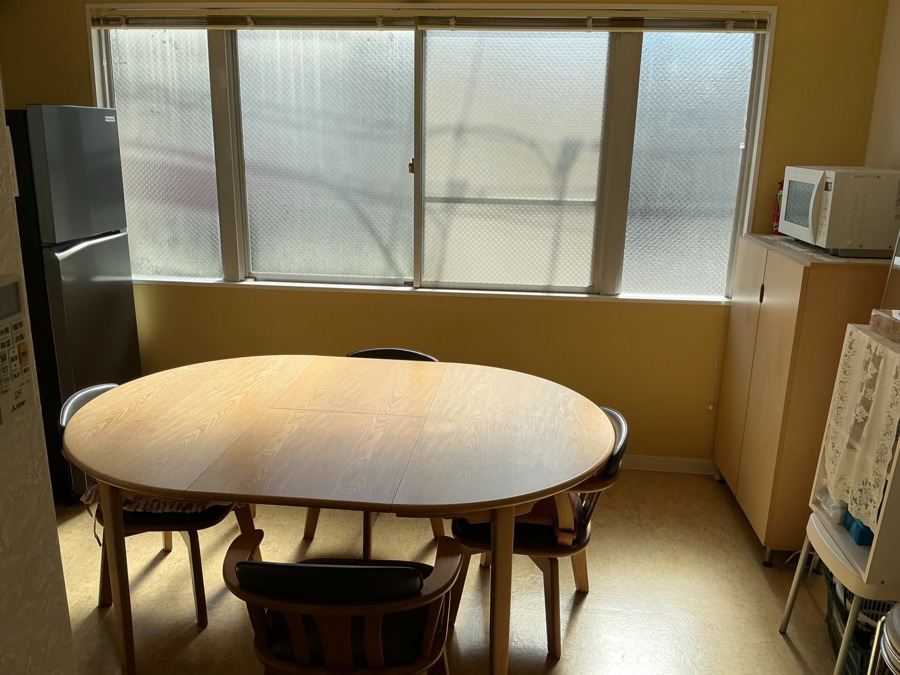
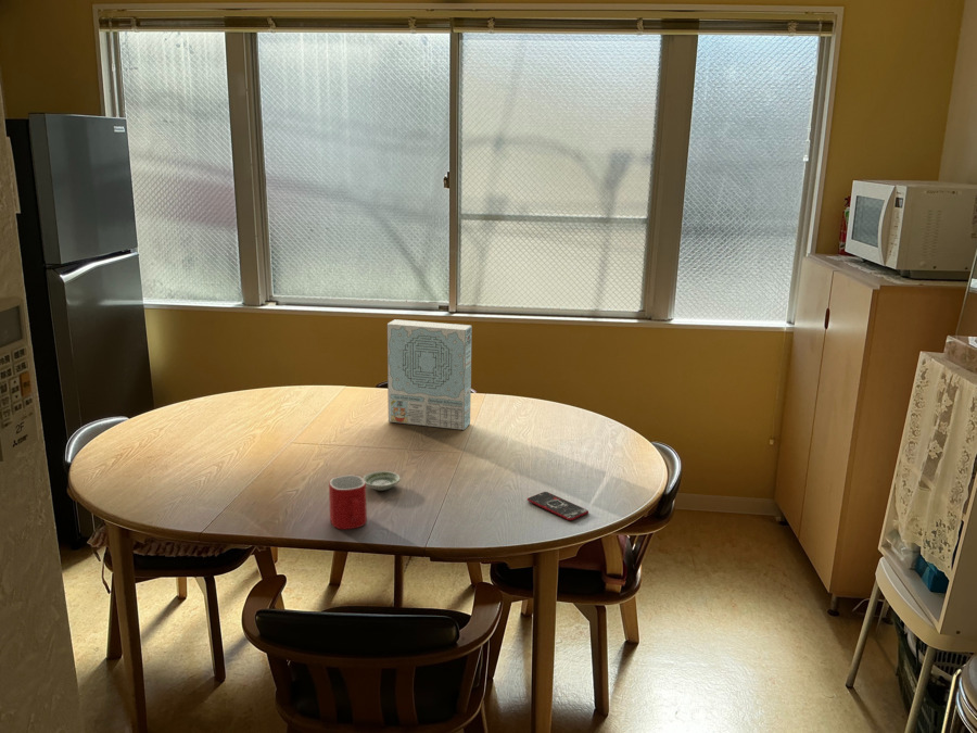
+ smartphone (557, 505)
+ cereal box (429, 374)
+ mug (348, 504)
+ saucer (381, 482)
